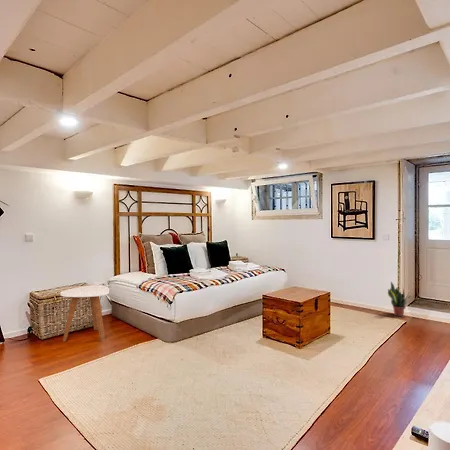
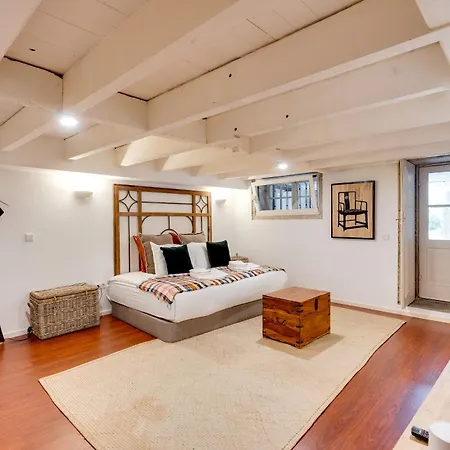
- side table (92, 314)
- potted plant (398, 298)
